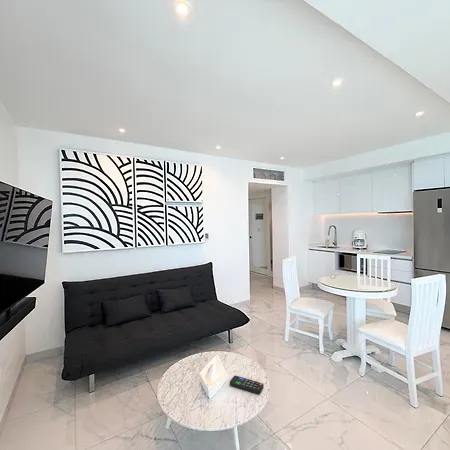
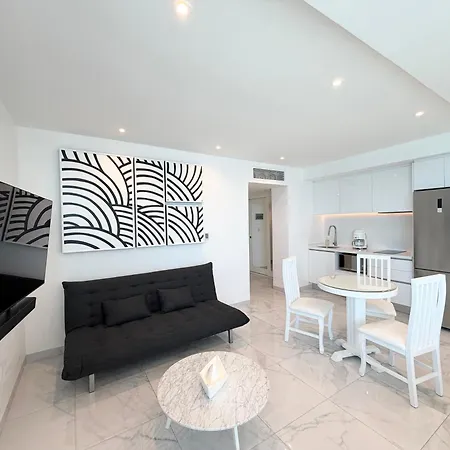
- remote control (246, 384)
